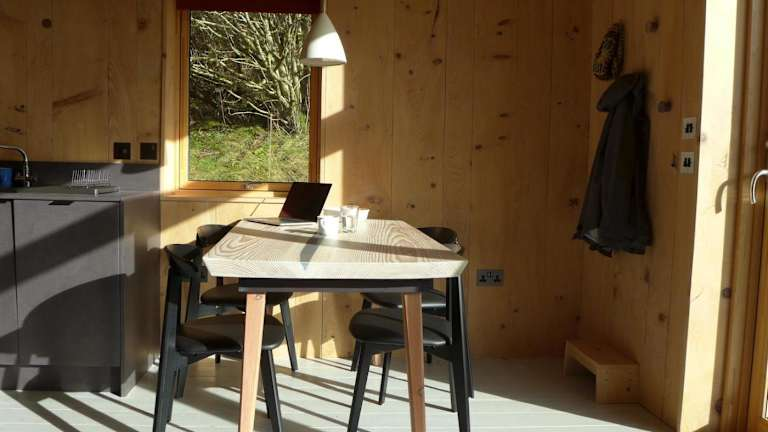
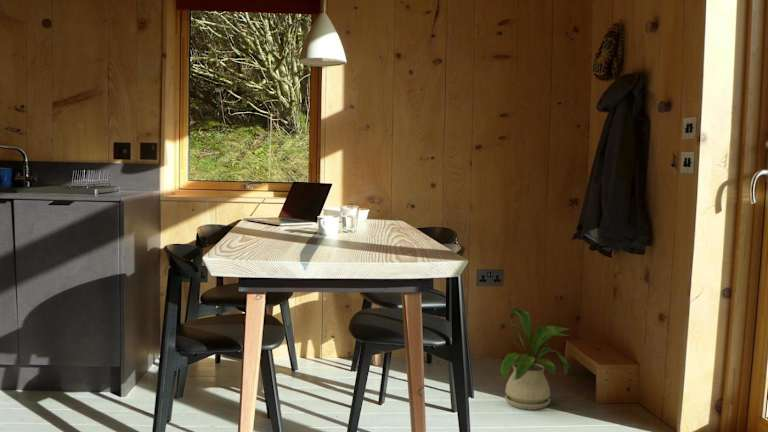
+ house plant (539, 354)
